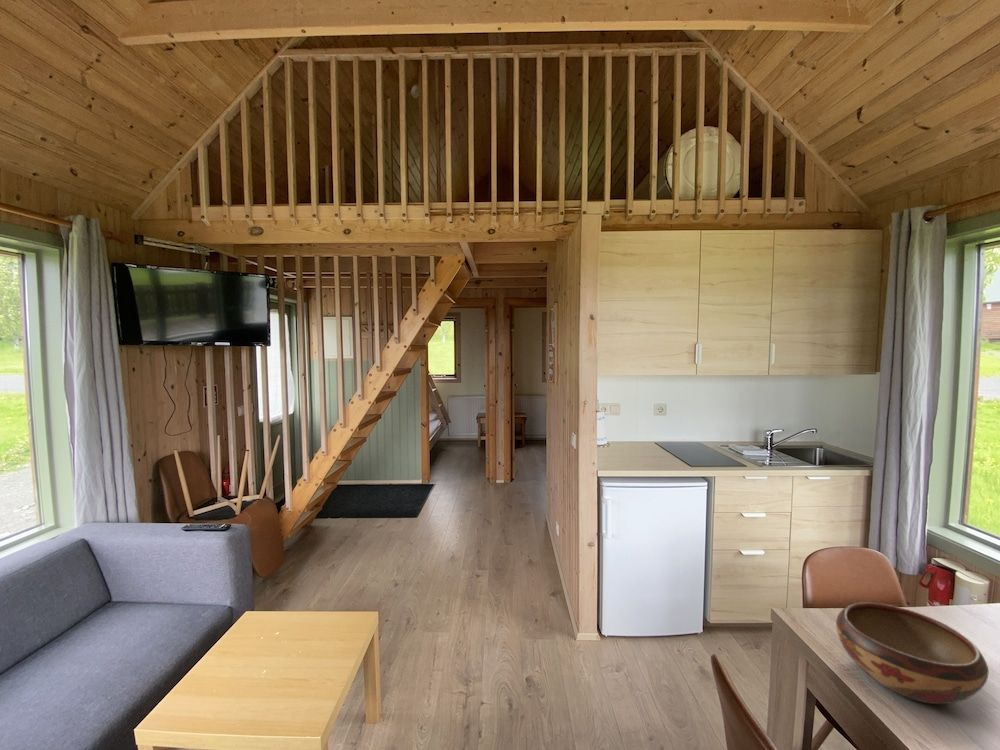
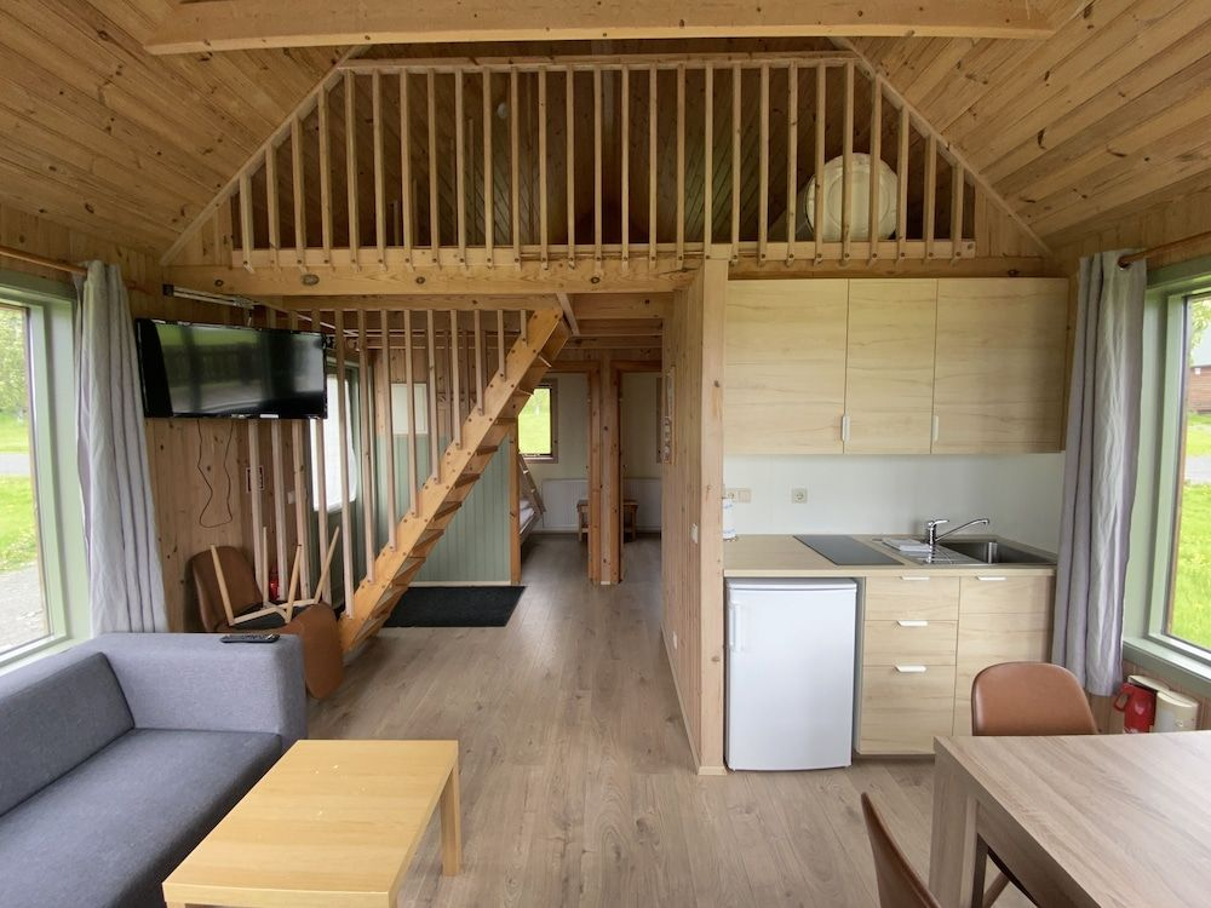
- decorative bowl (904, 655)
